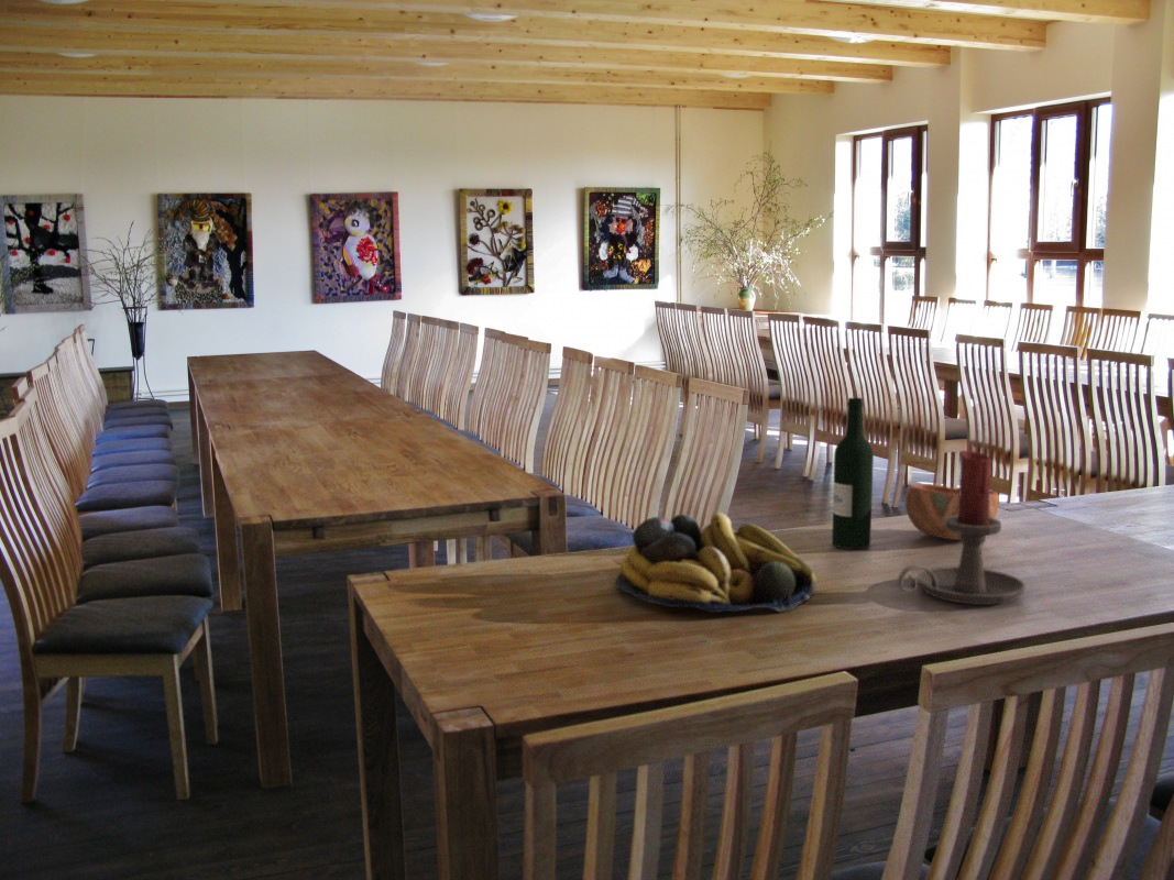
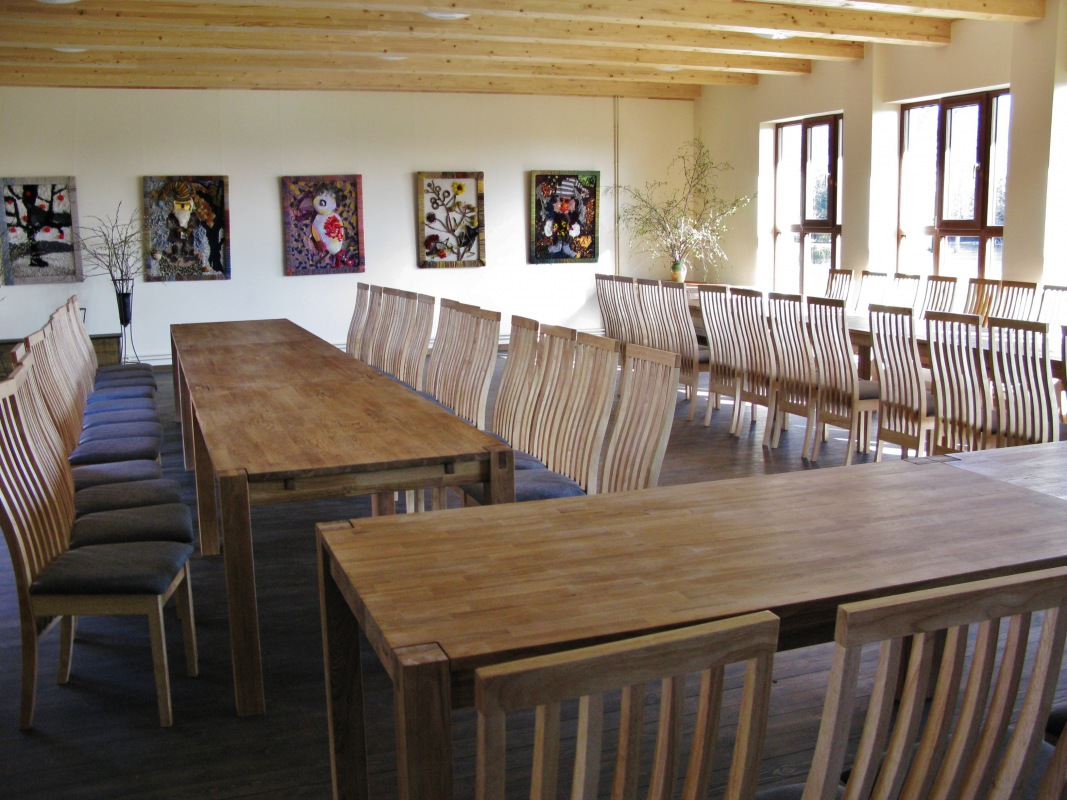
- wine bottle (853, 472)
- fruit bowl (712, 551)
- candle holder (959, 524)
- bowl (950, 510)
